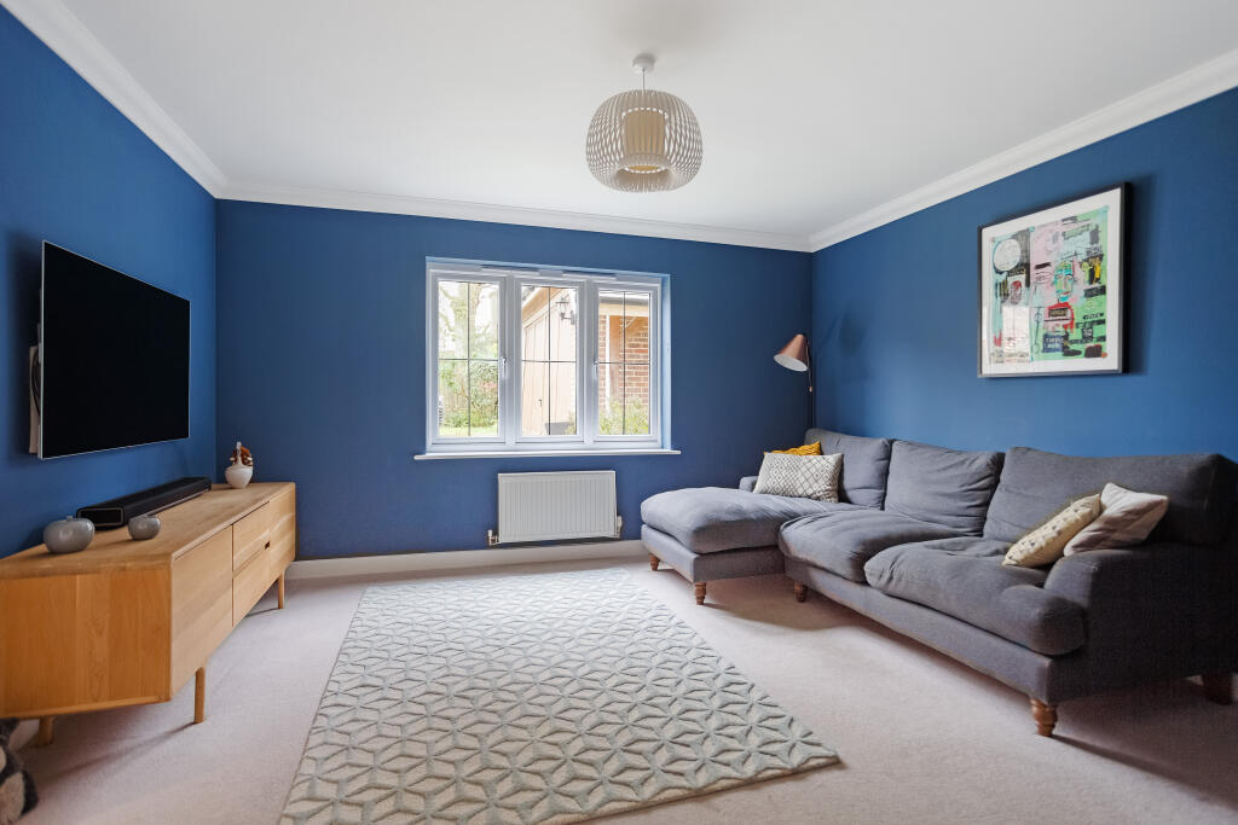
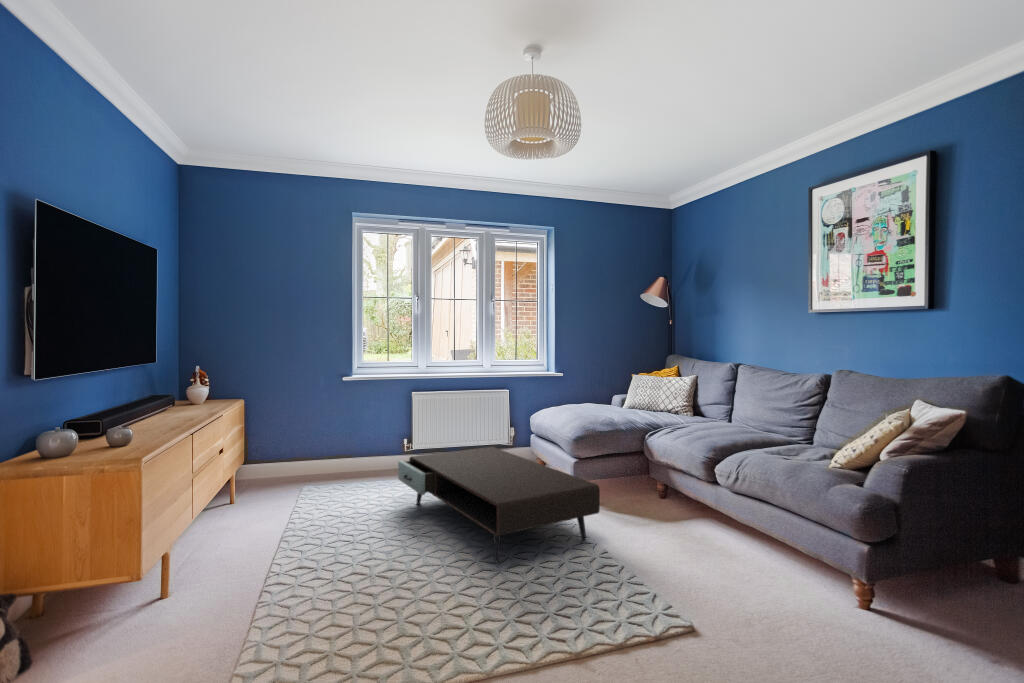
+ coffee table (485, 496)
